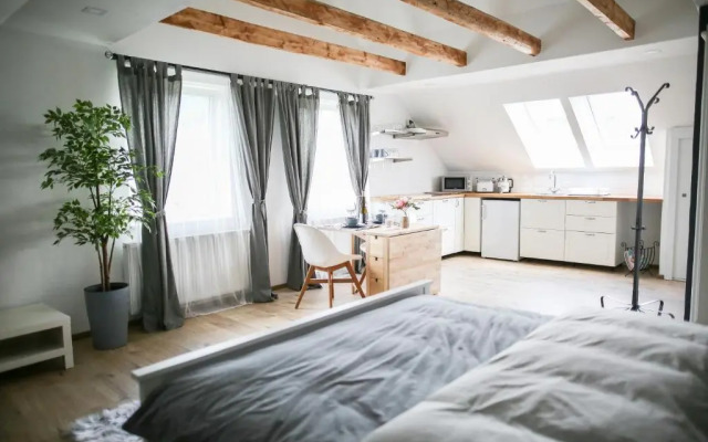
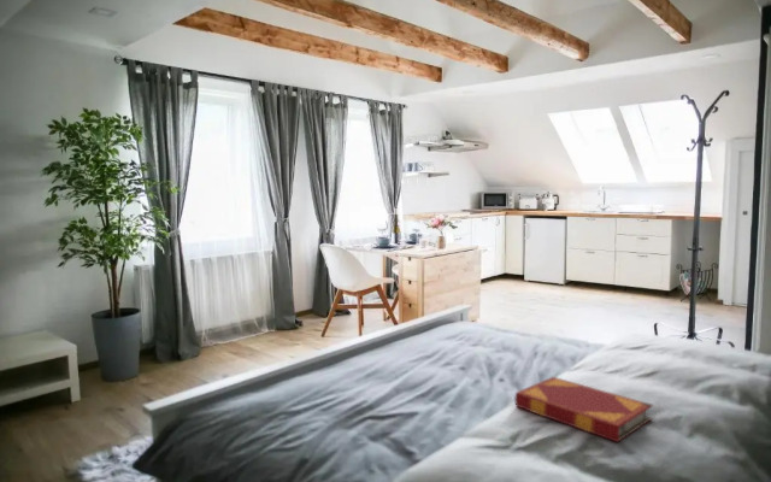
+ hardback book (581, 405)
